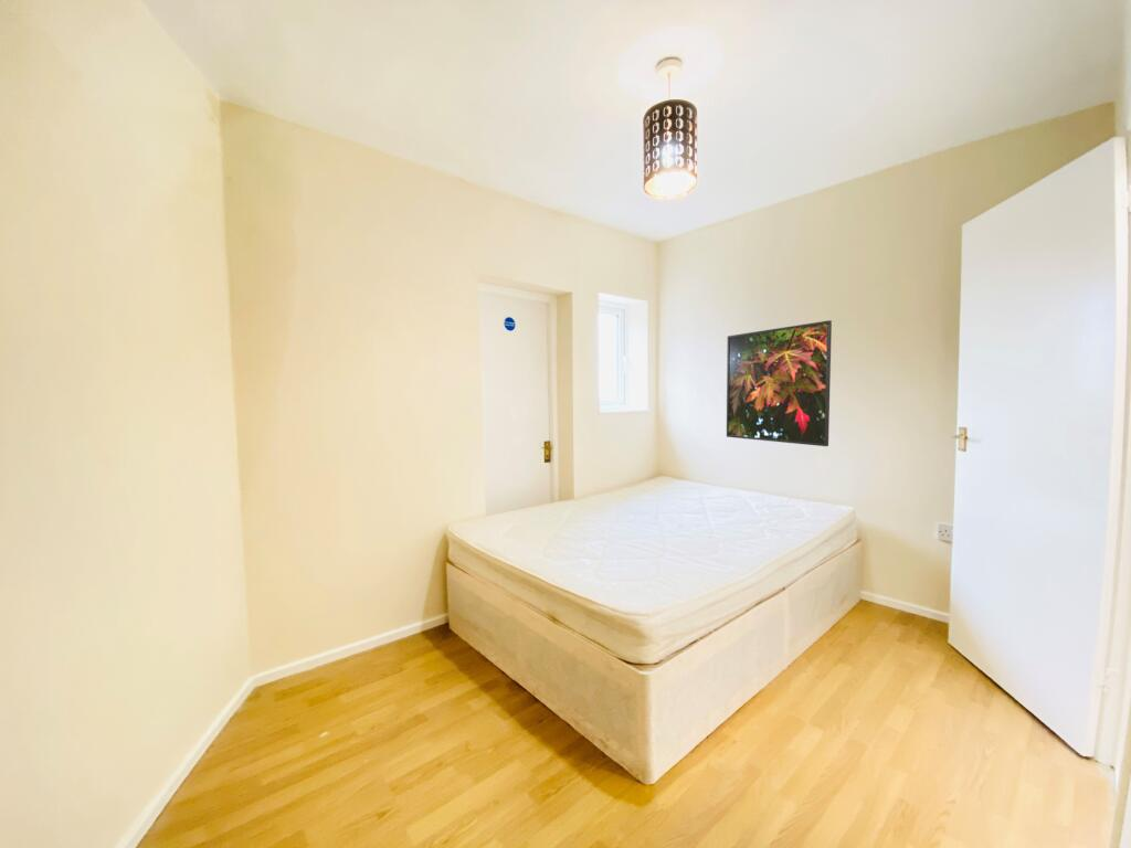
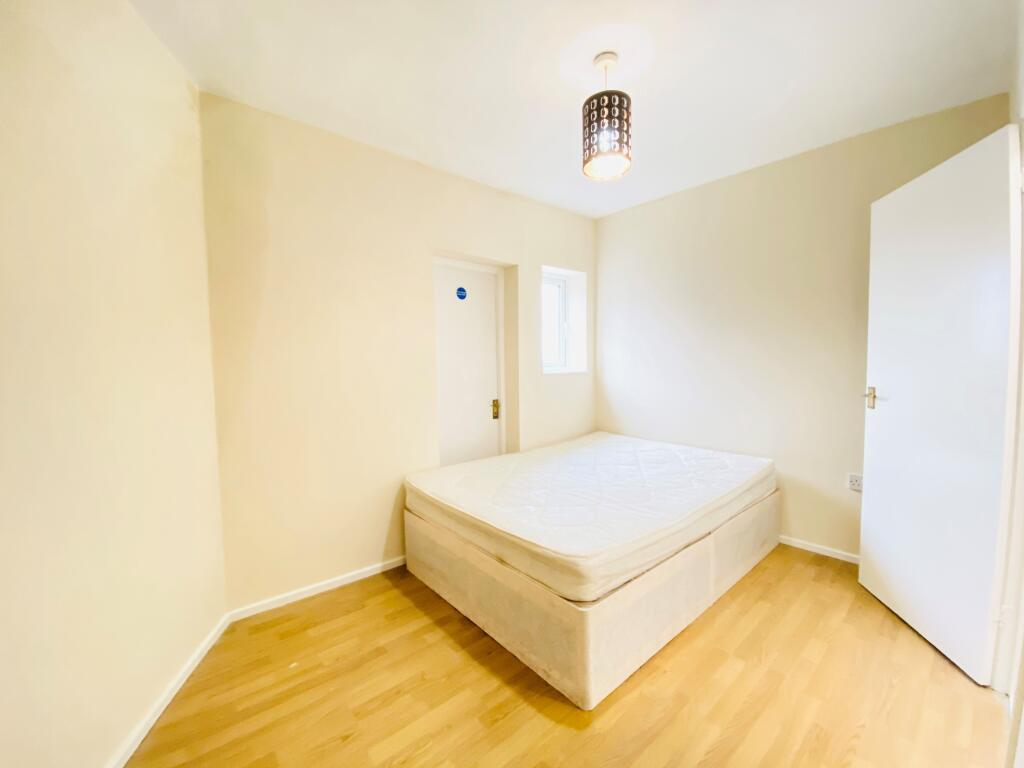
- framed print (772, 385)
